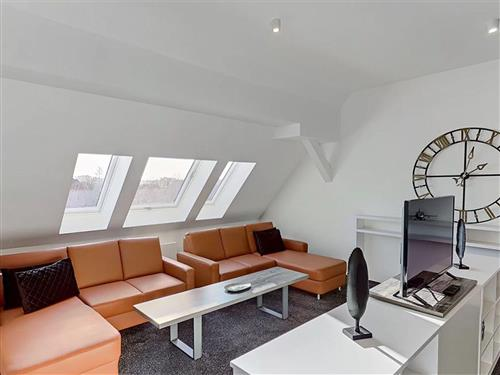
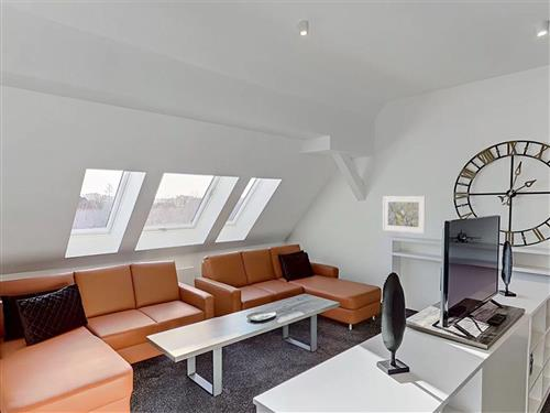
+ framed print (403, 214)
